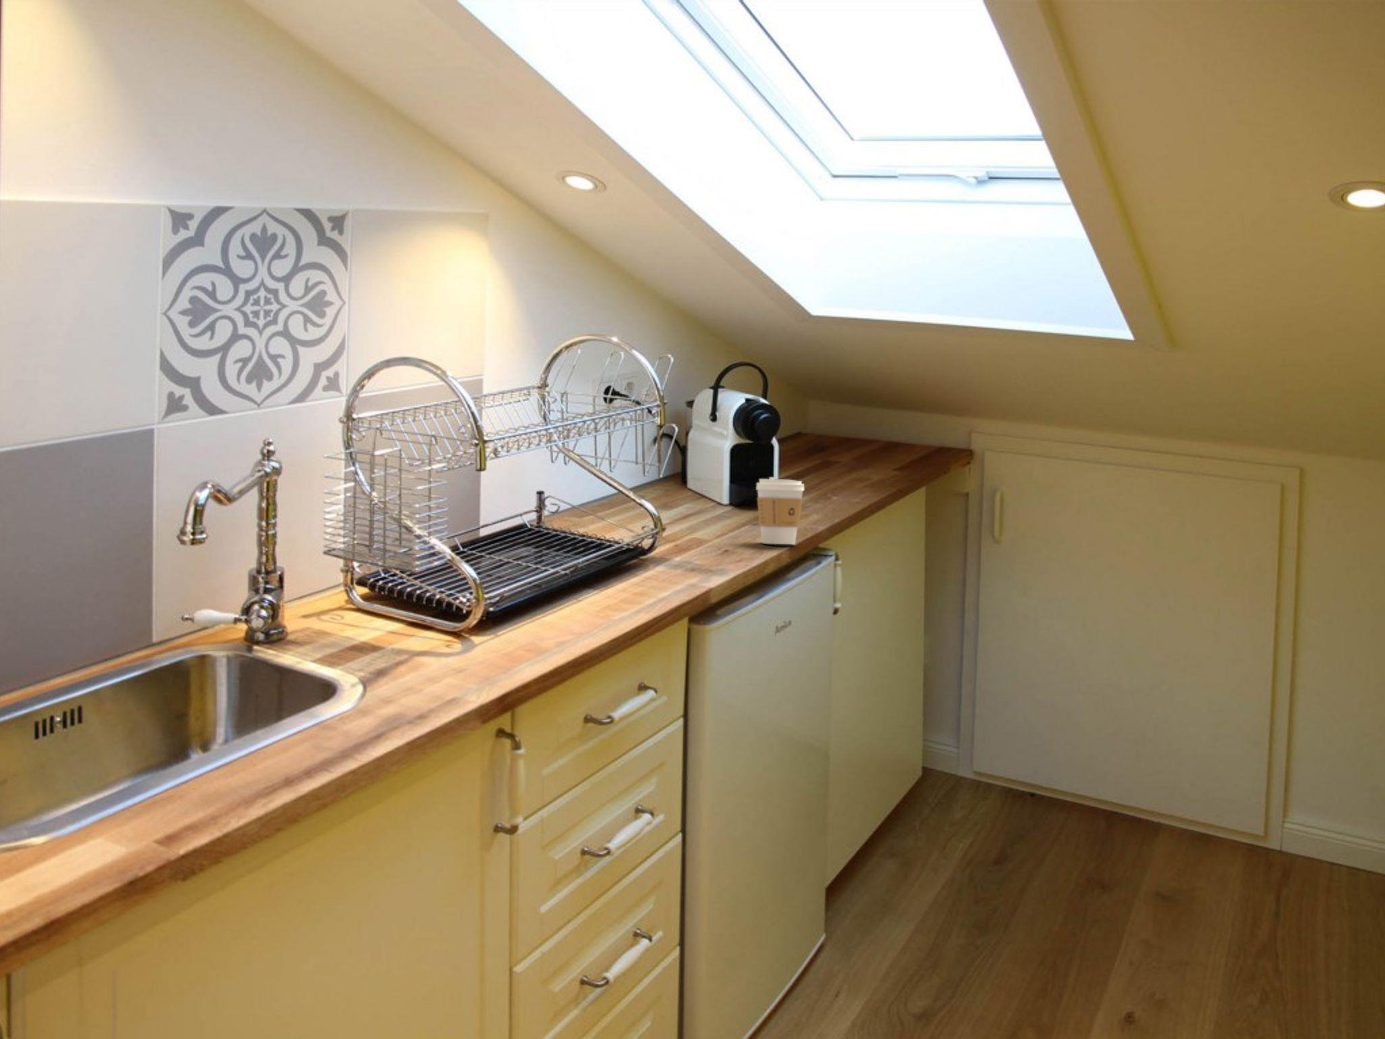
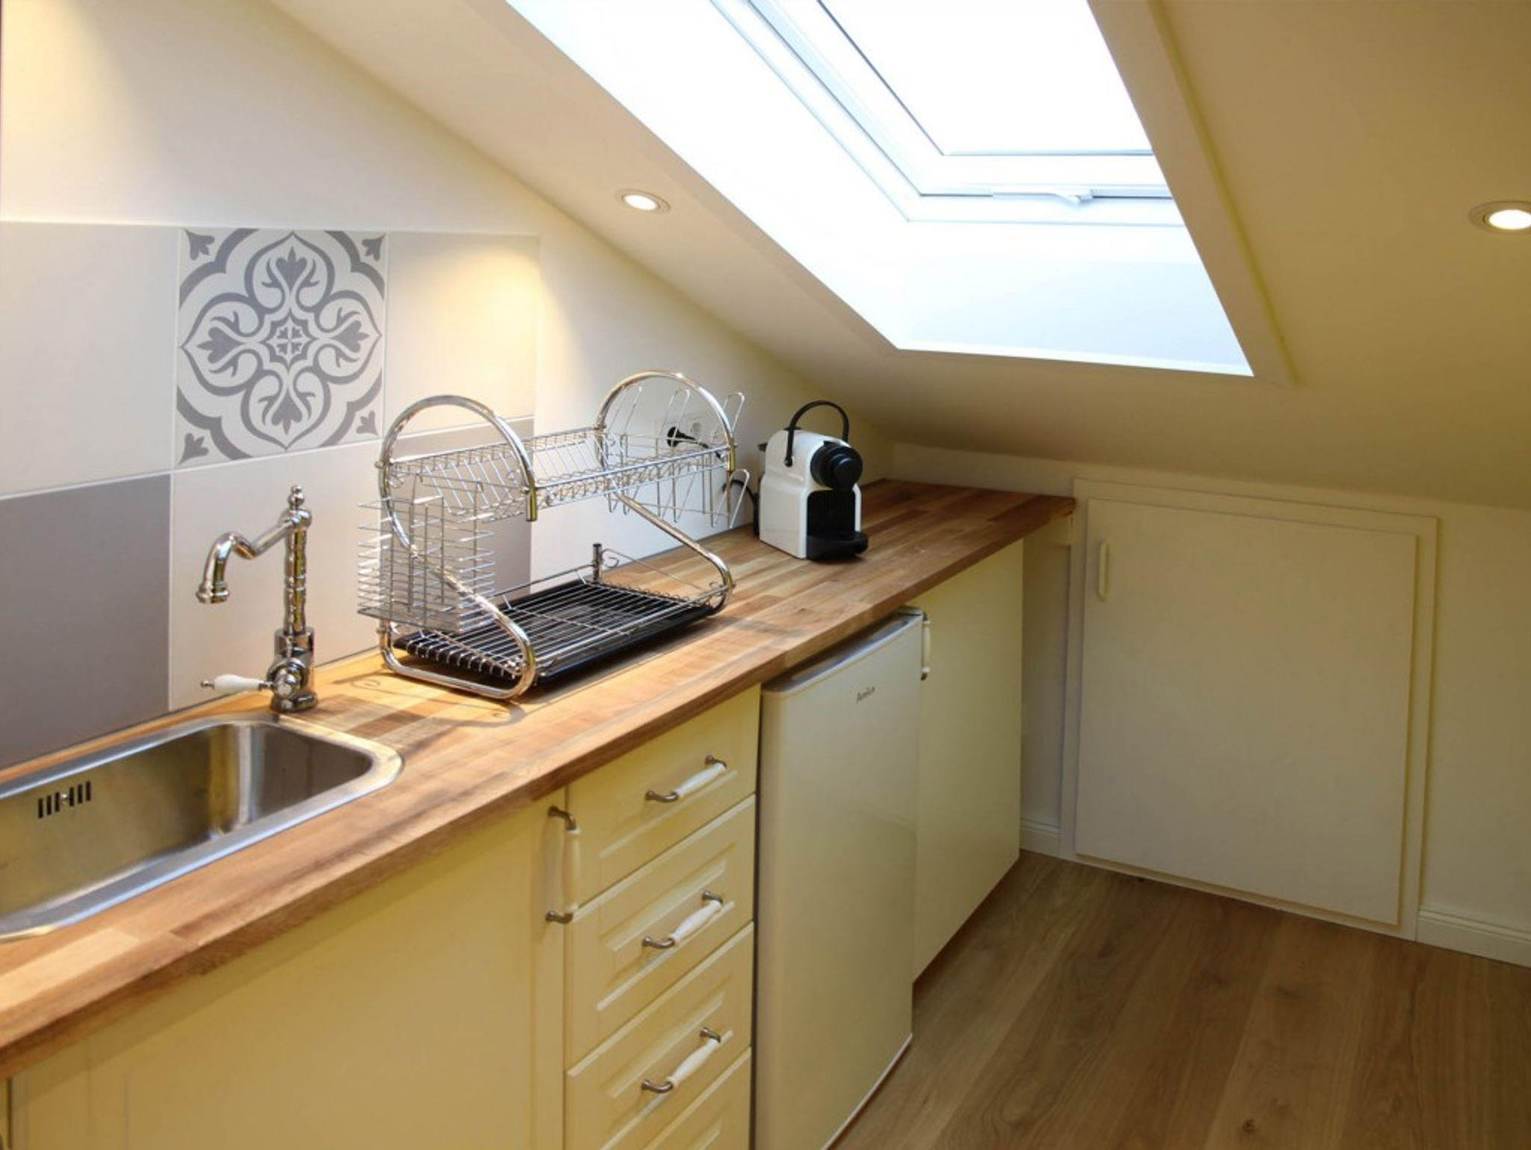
- coffee cup (779, 510)
